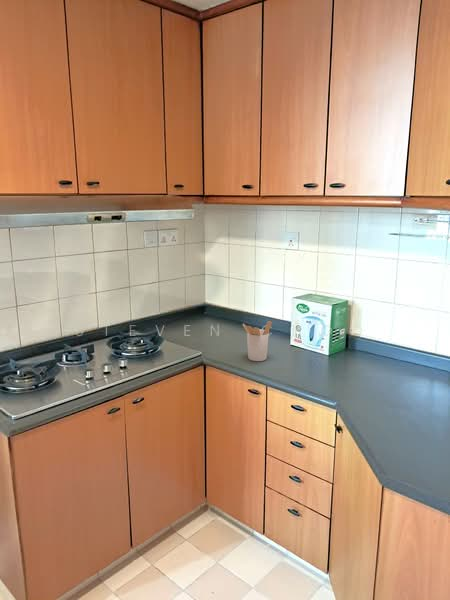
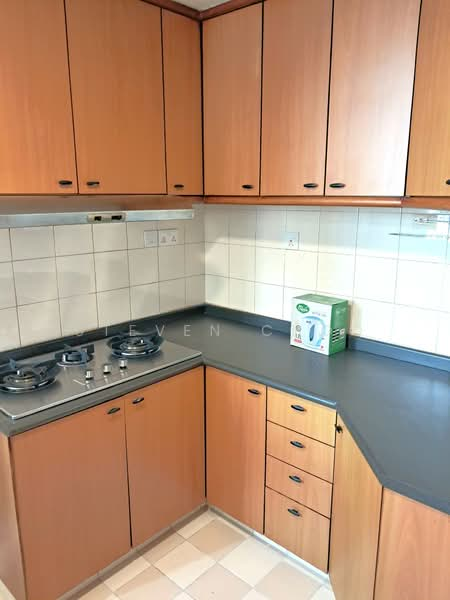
- utensil holder (255, 340)
